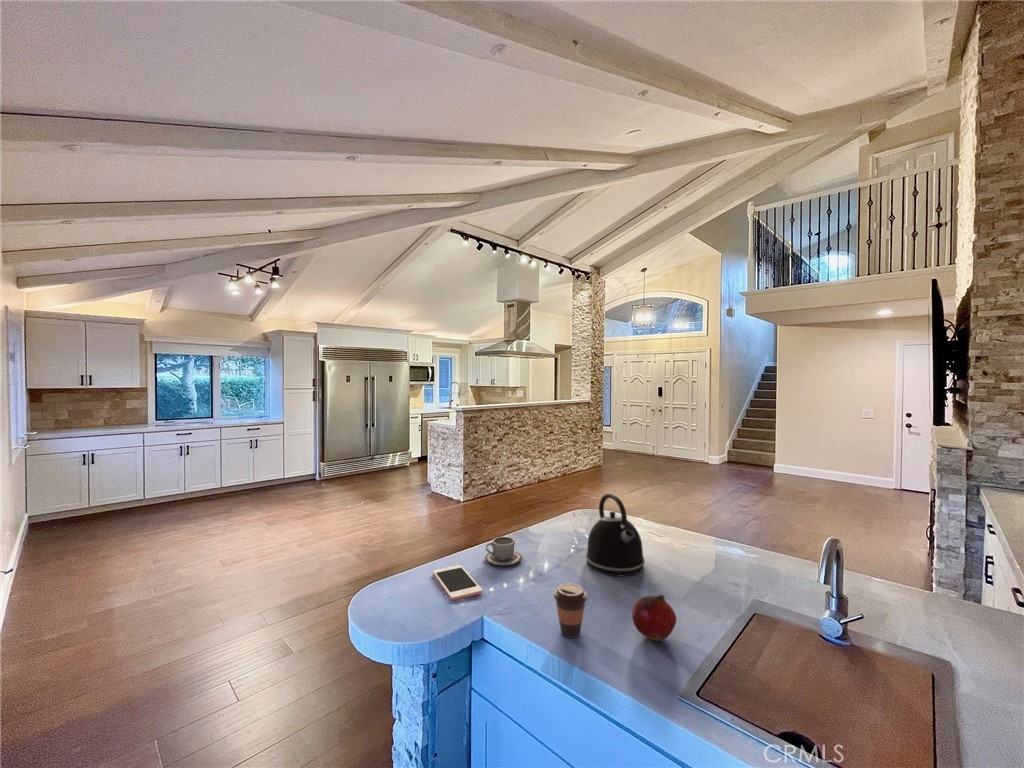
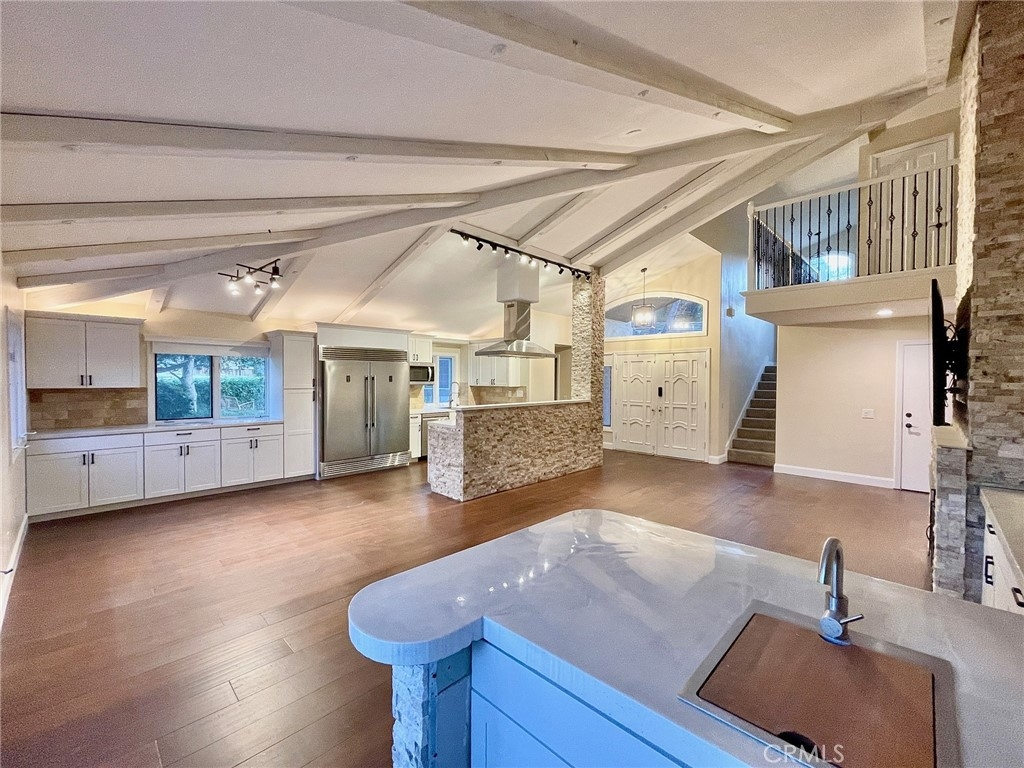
- kettle (614, 529)
- coffee cup (570, 610)
- fruit (653, 615)
- cup (503, 550)
- cell phone (456, 581)
